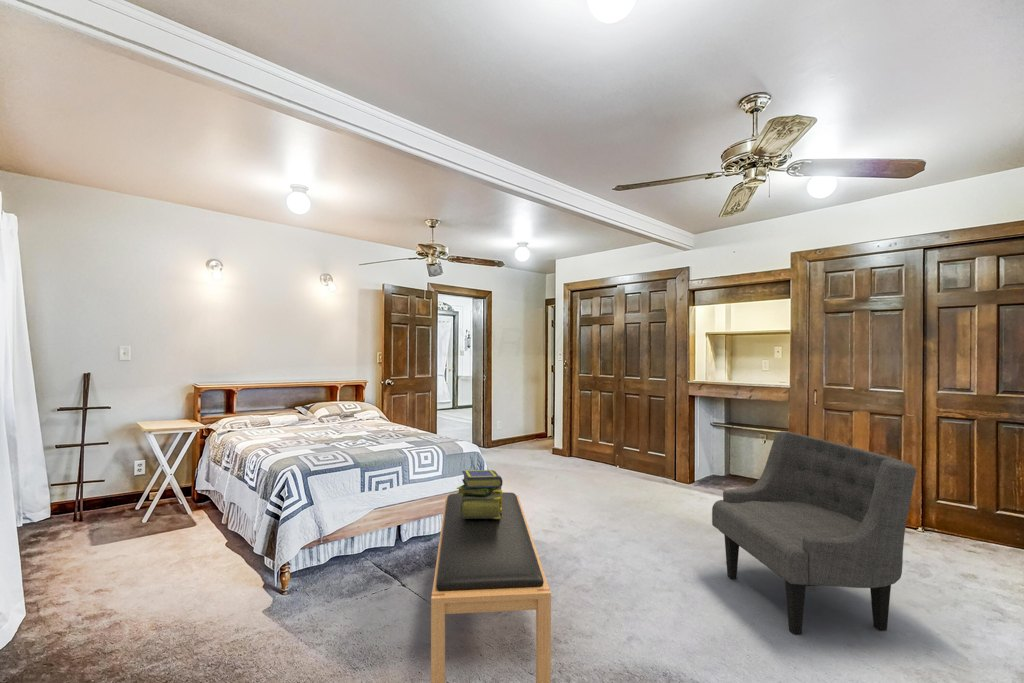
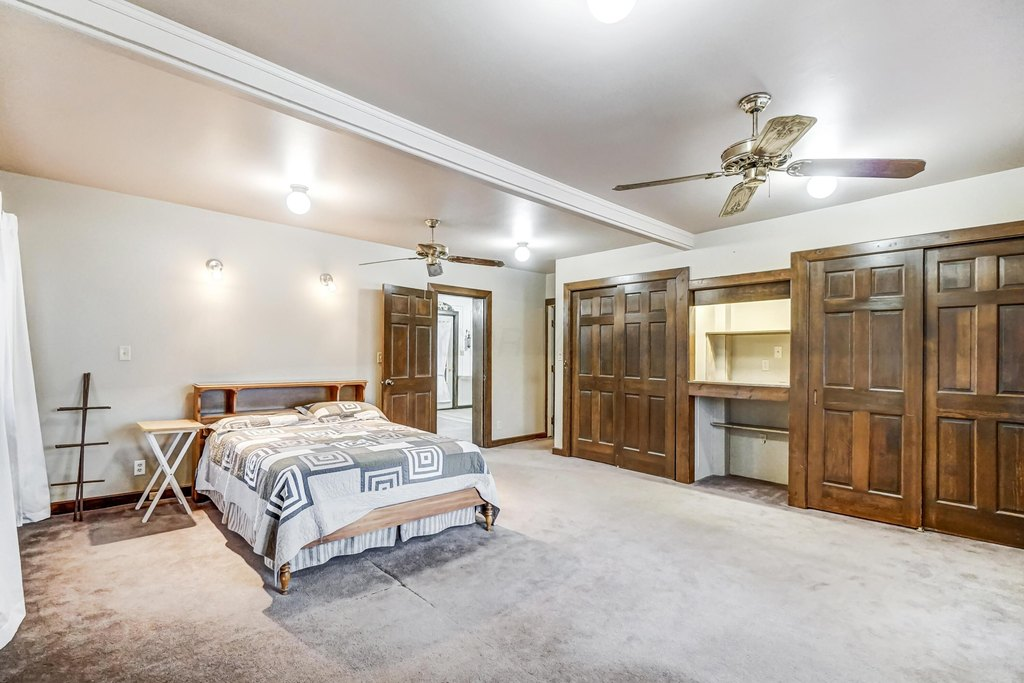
- stack of books (480, 491)
- armchair (811, 521)
- bench (485, 566)
